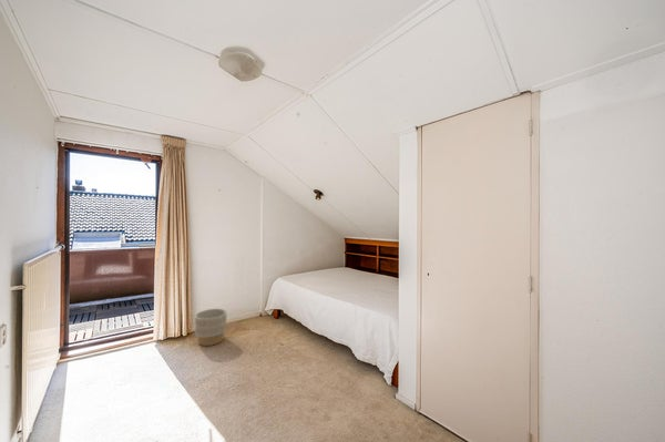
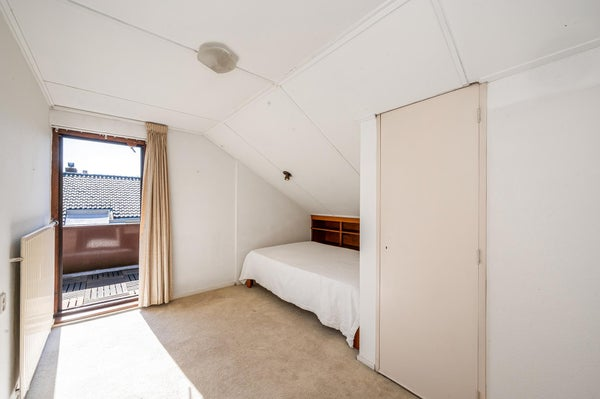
- planter (211, 327)
